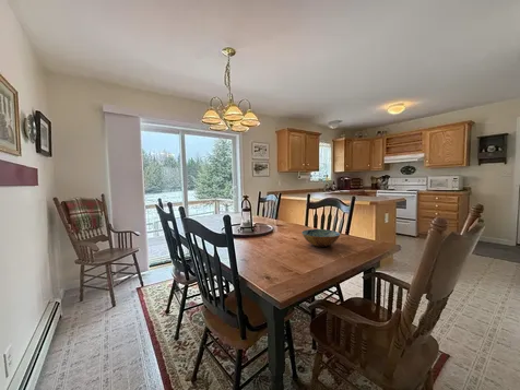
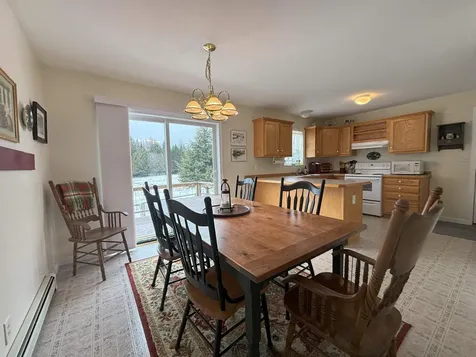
- bowl (320, 238)
